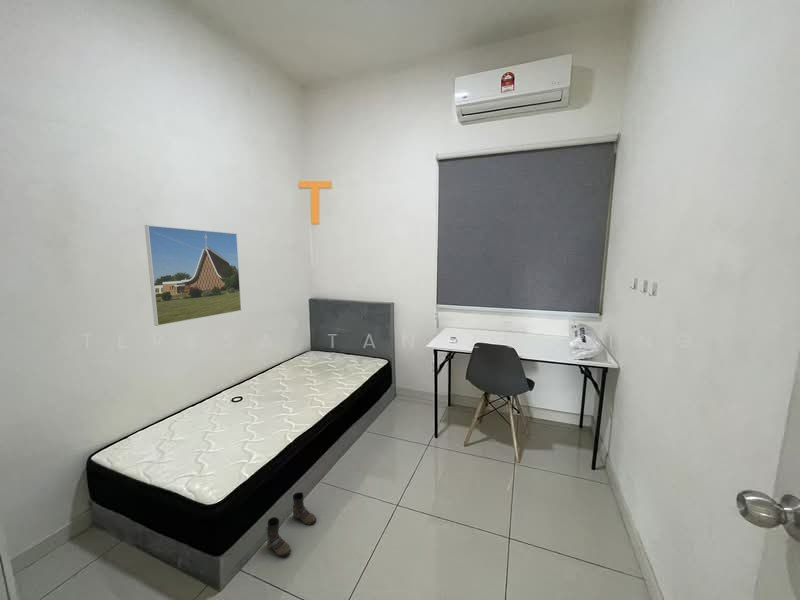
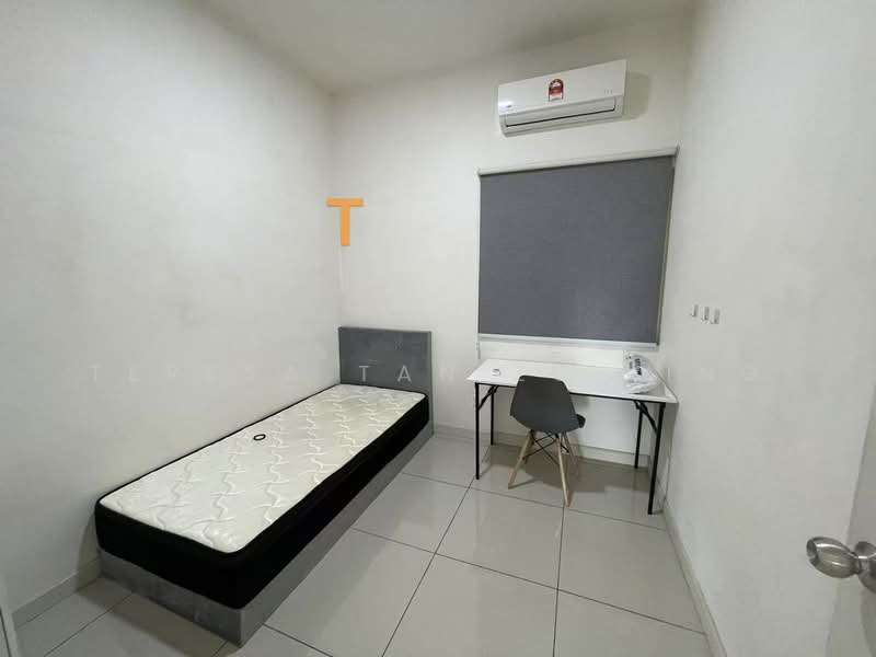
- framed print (200, 274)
- boots (295, 518)
